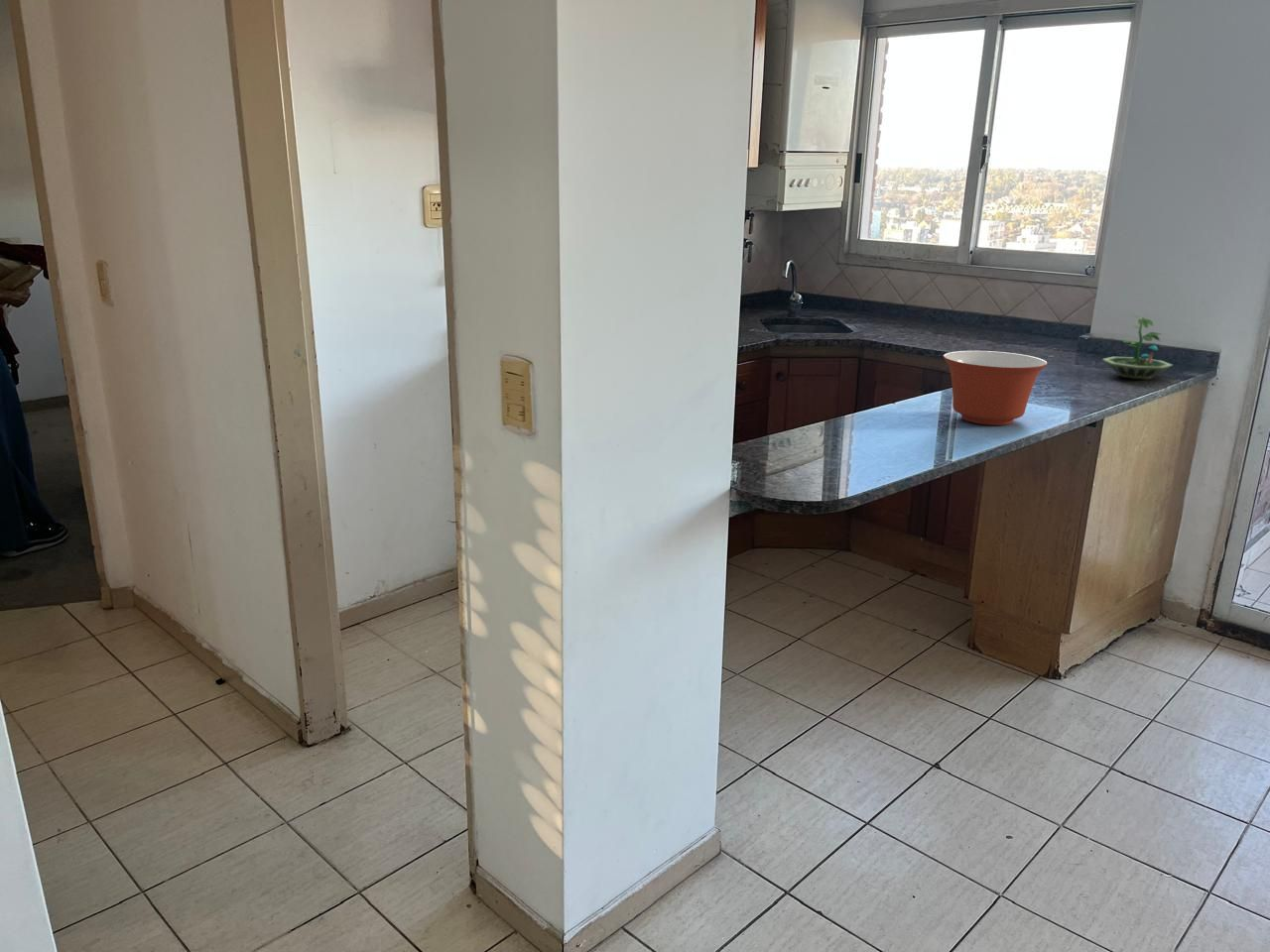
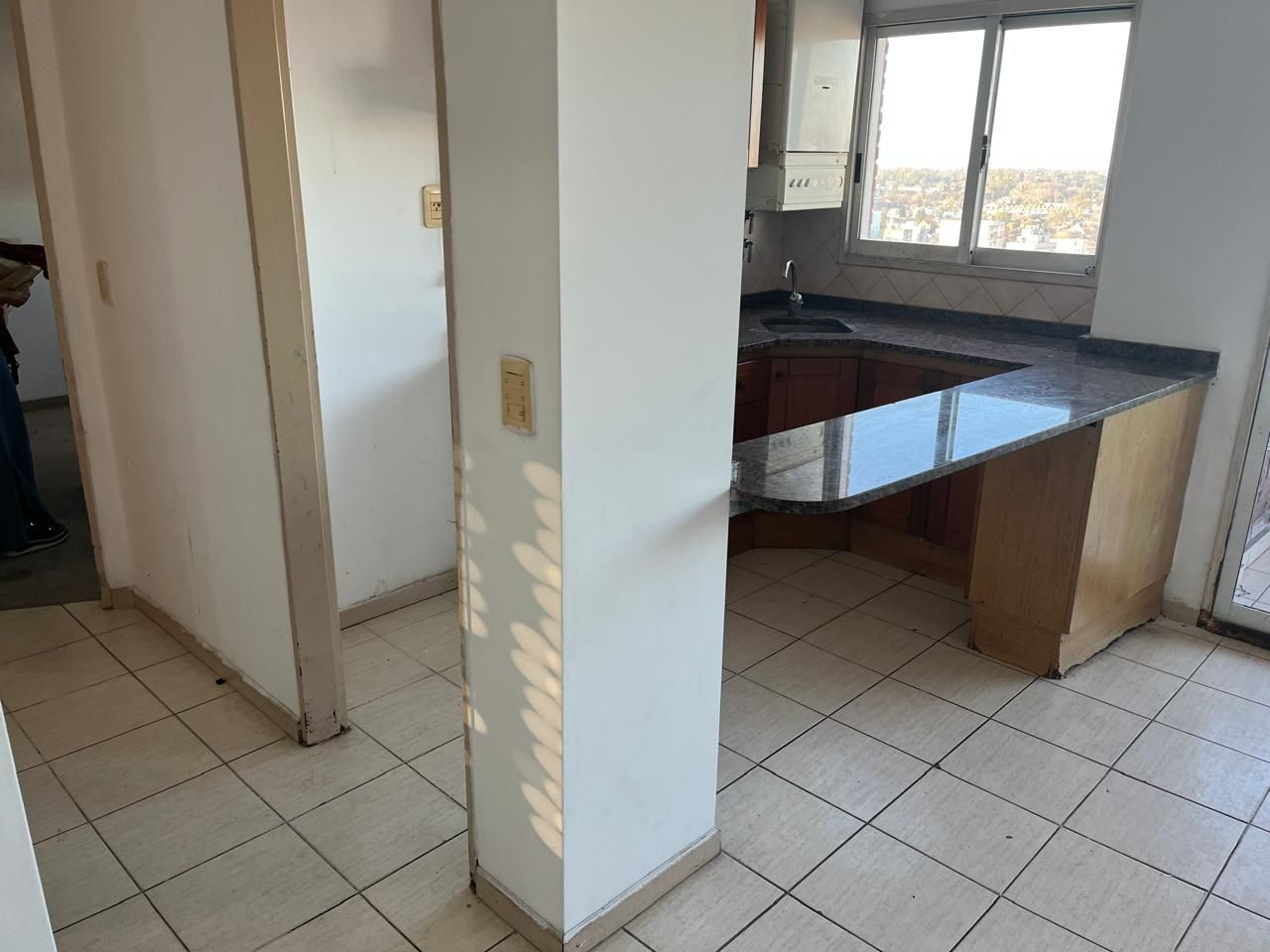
- mixing bowl (990, 389)
- terrarium (1141, 328)
